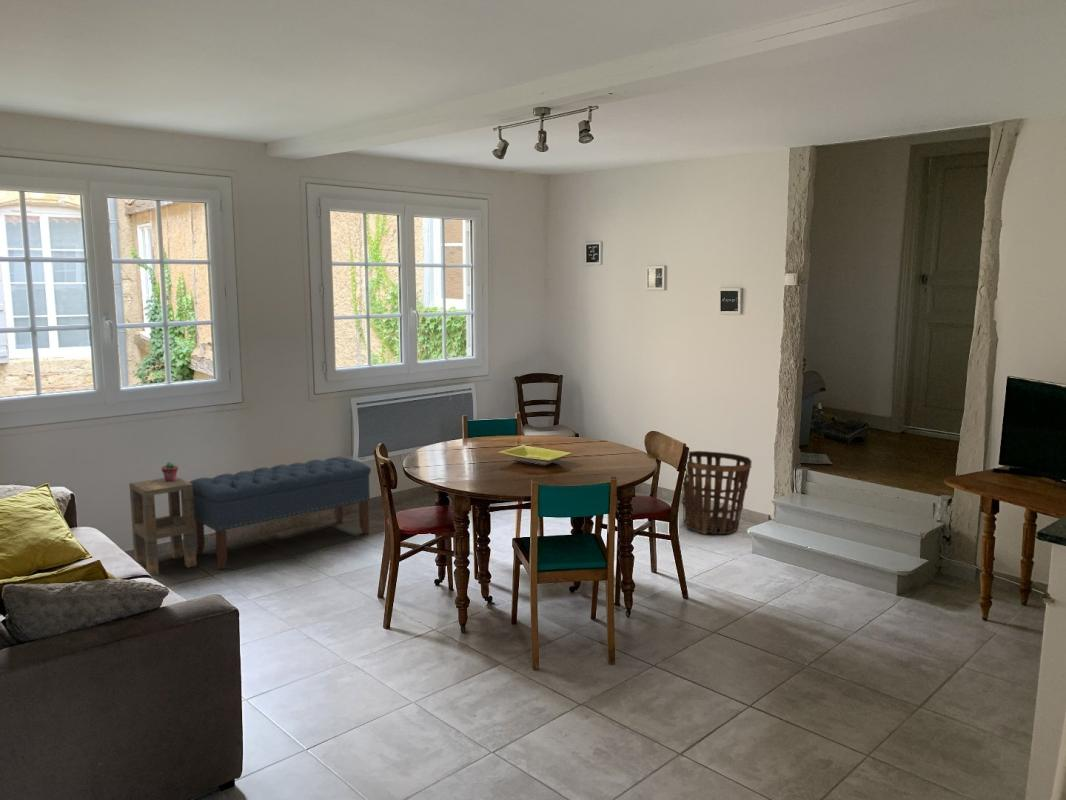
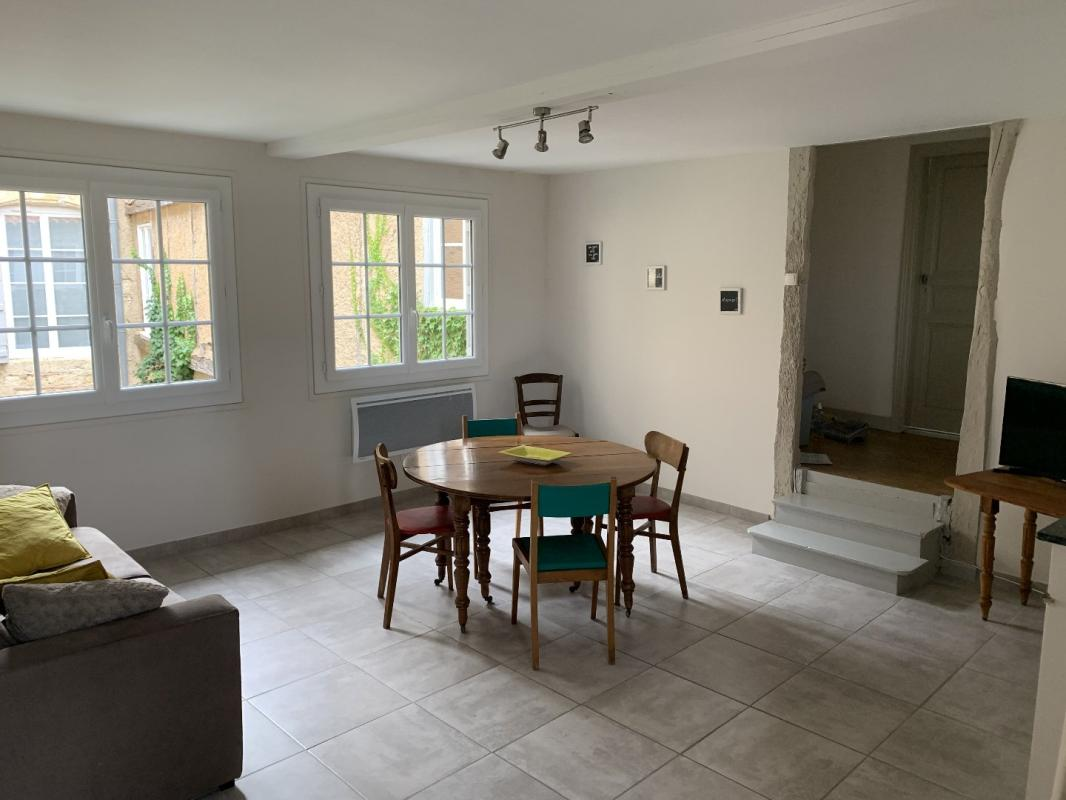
- basket (713, 491)
- bench (284, 506)
- potted succulent (170, 470)
- side table (163, 524)
